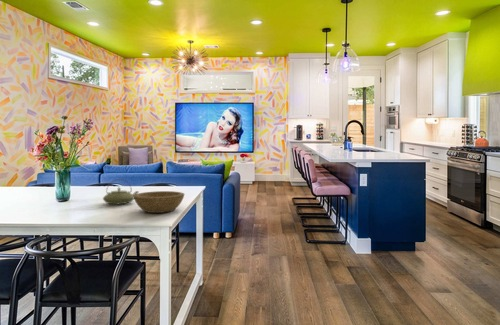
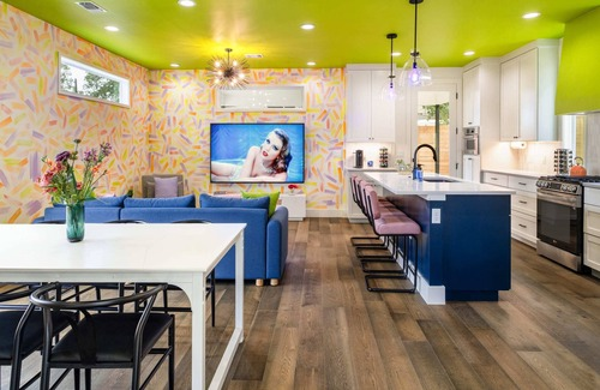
- teapot (121, 191)
- bowl (159, 202)
